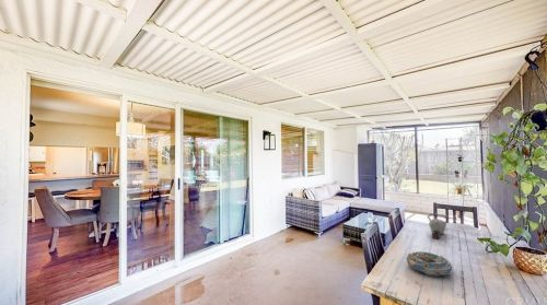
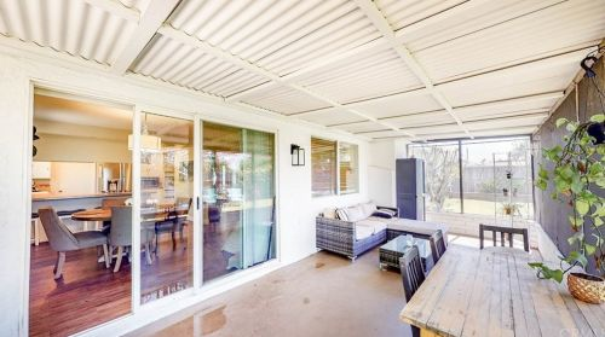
- decorative bowl (428, 262)
- kettle (437, 225)
